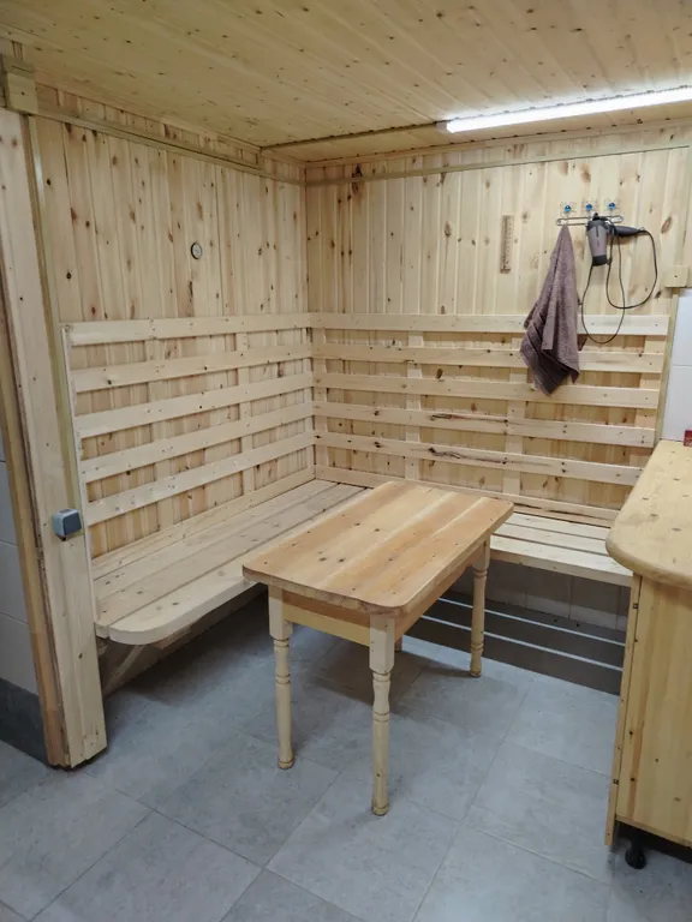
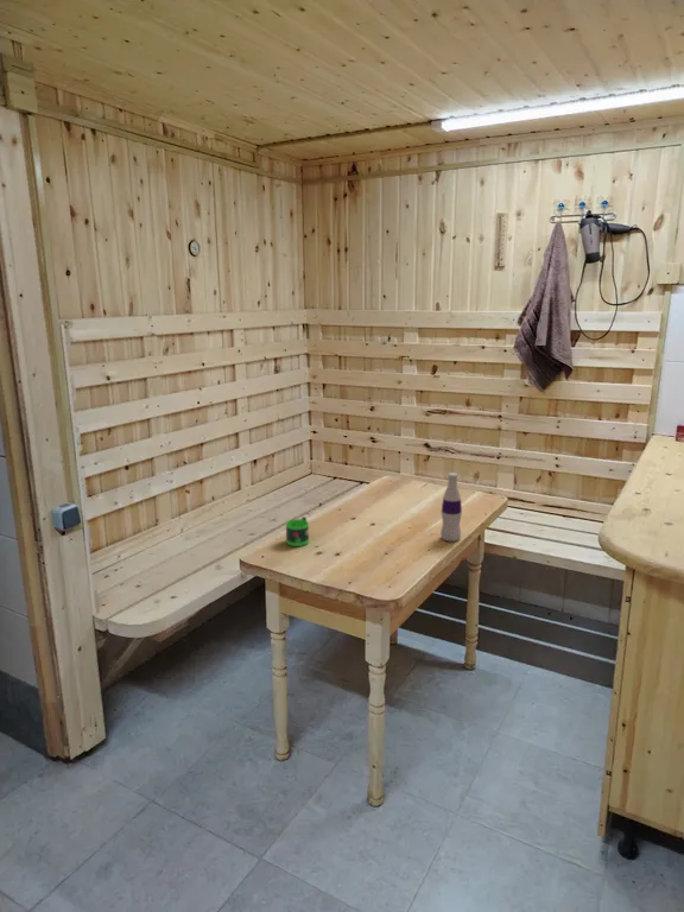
+ mug (299, 530)
+ bottle (451, 506)
